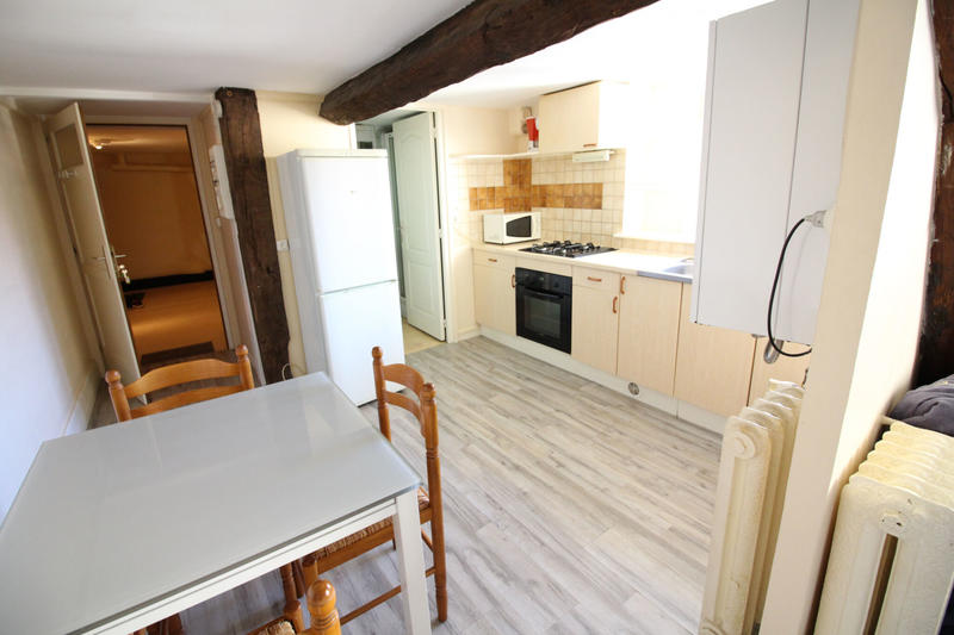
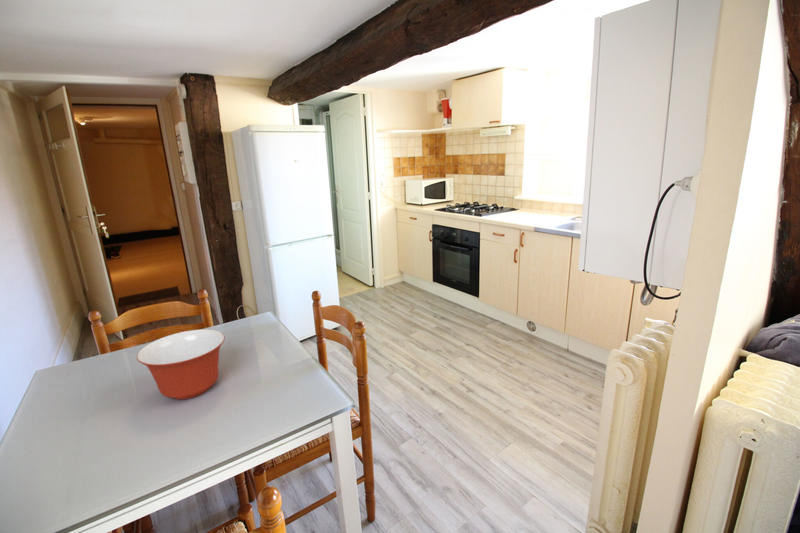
+ mixing bowl (187, 367)
